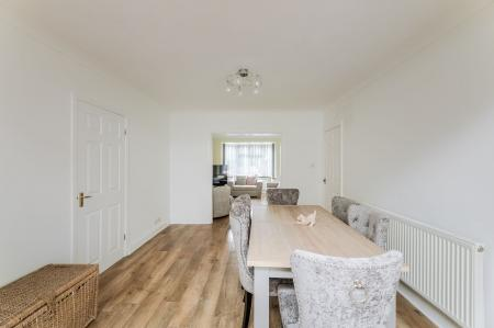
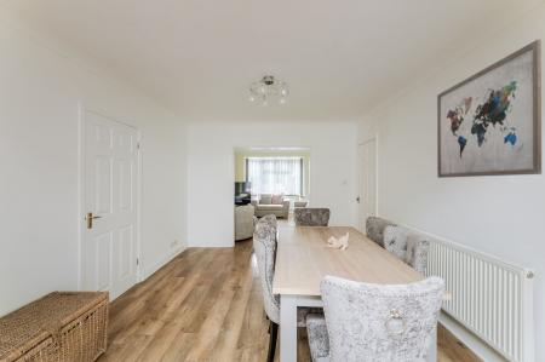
+ wall art (476, 125)
